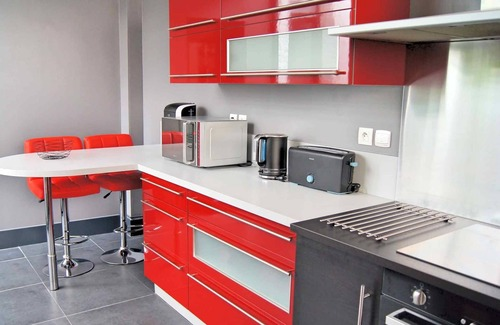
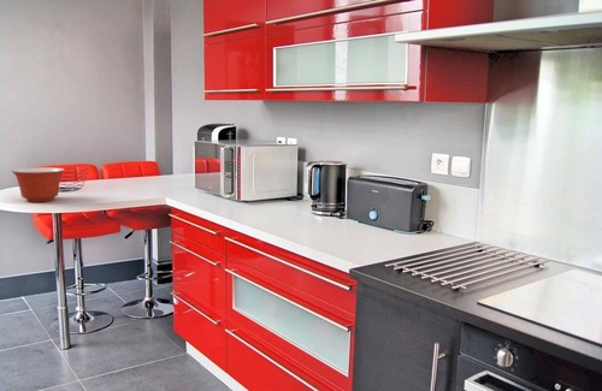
+ mixing bowl (39, 184)
